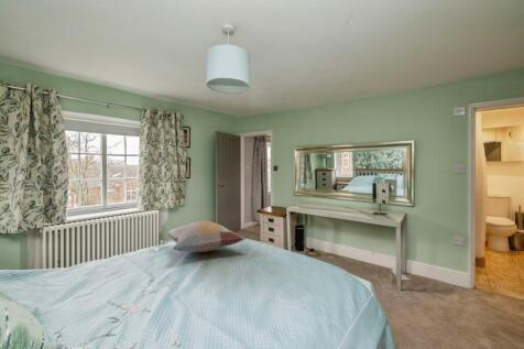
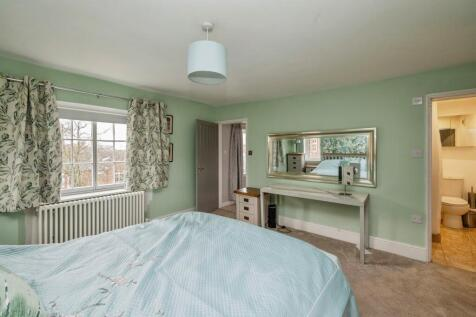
- decorative pillow (204, 235)
